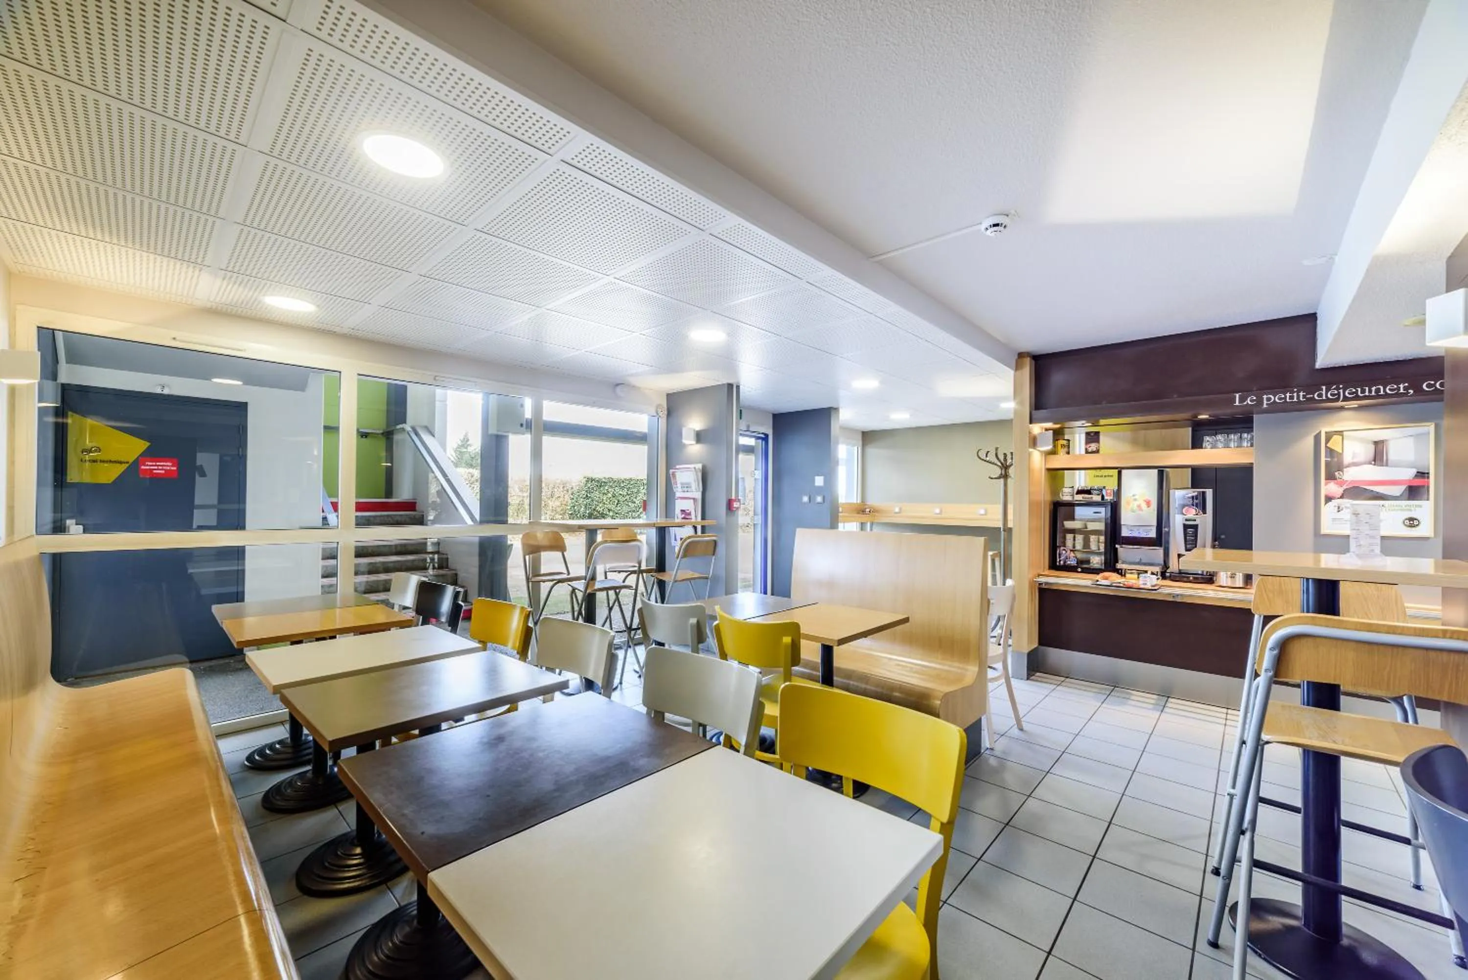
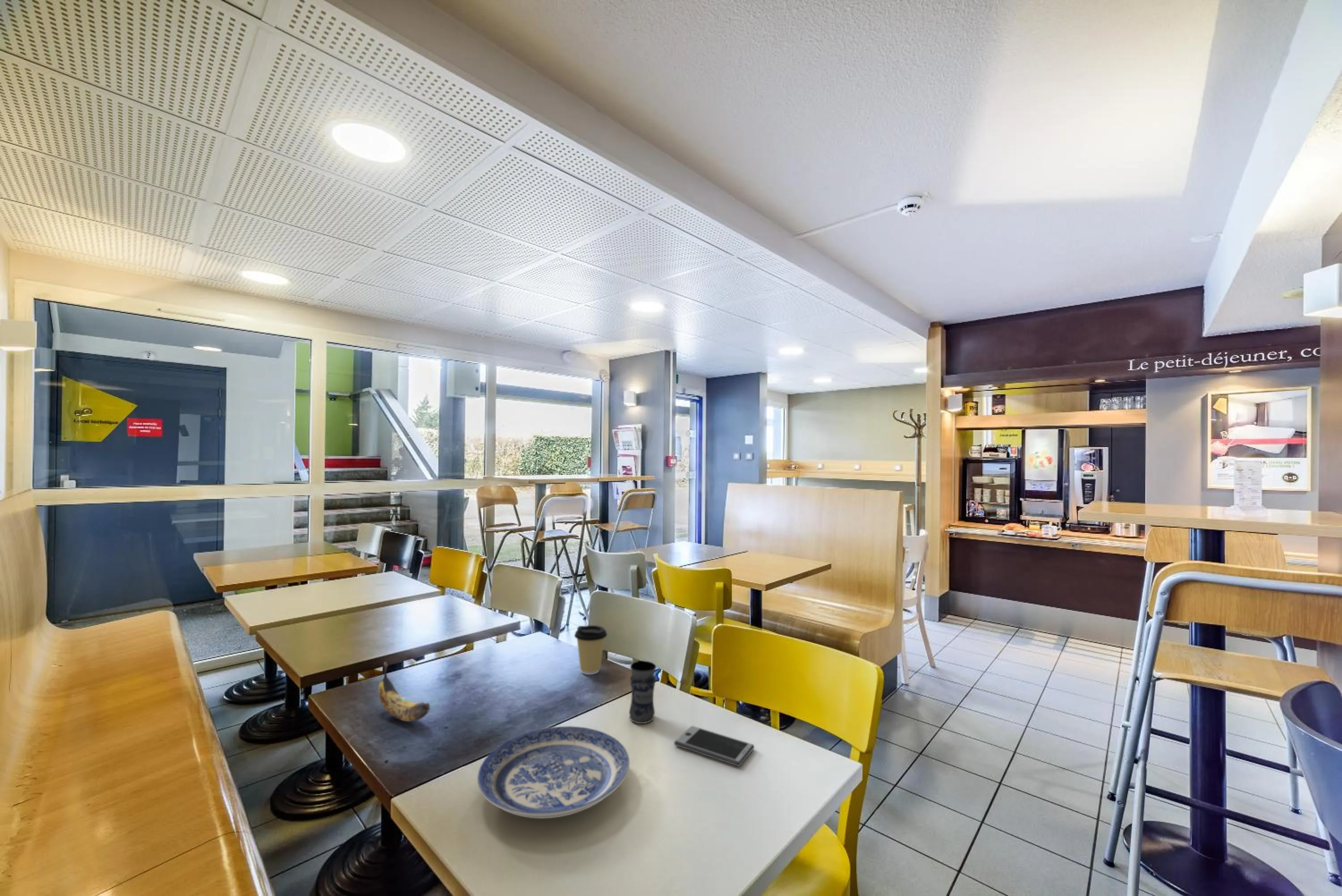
+ jar (642, 691)
+ smartphone (714, 744)
+ banana (402, 696)
+ plate (555, 774)
+ coffee cup (590, 649)
